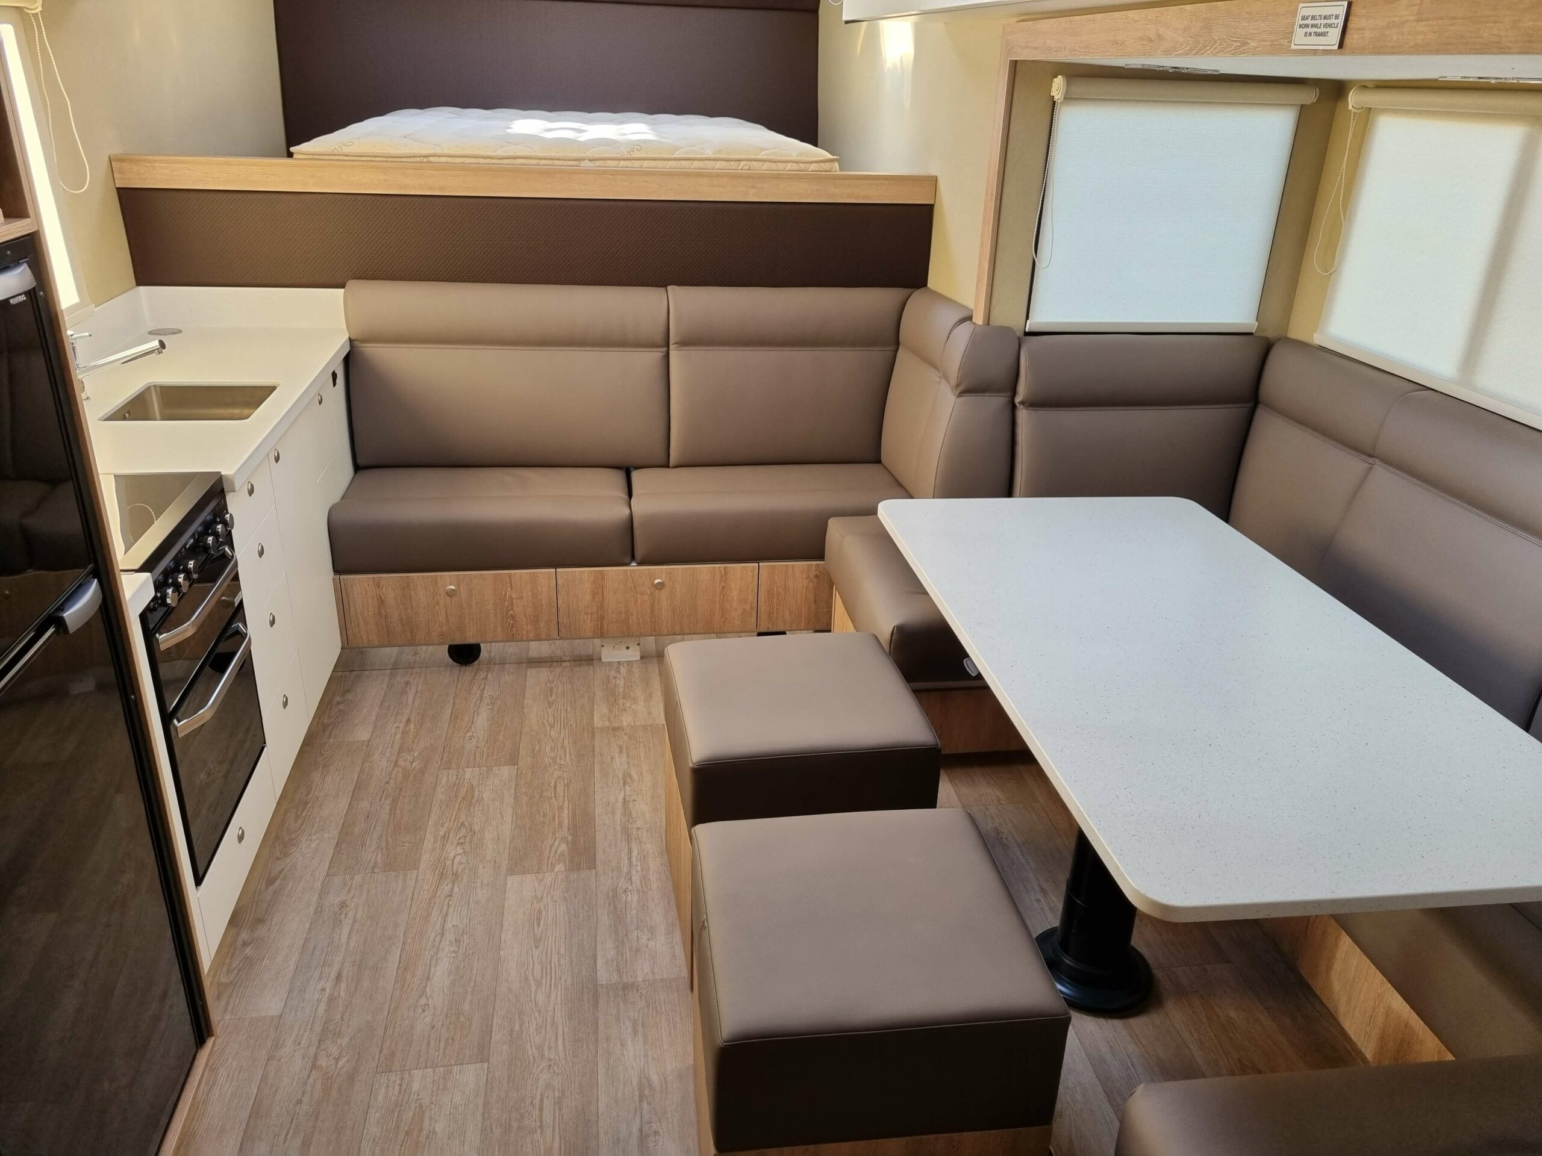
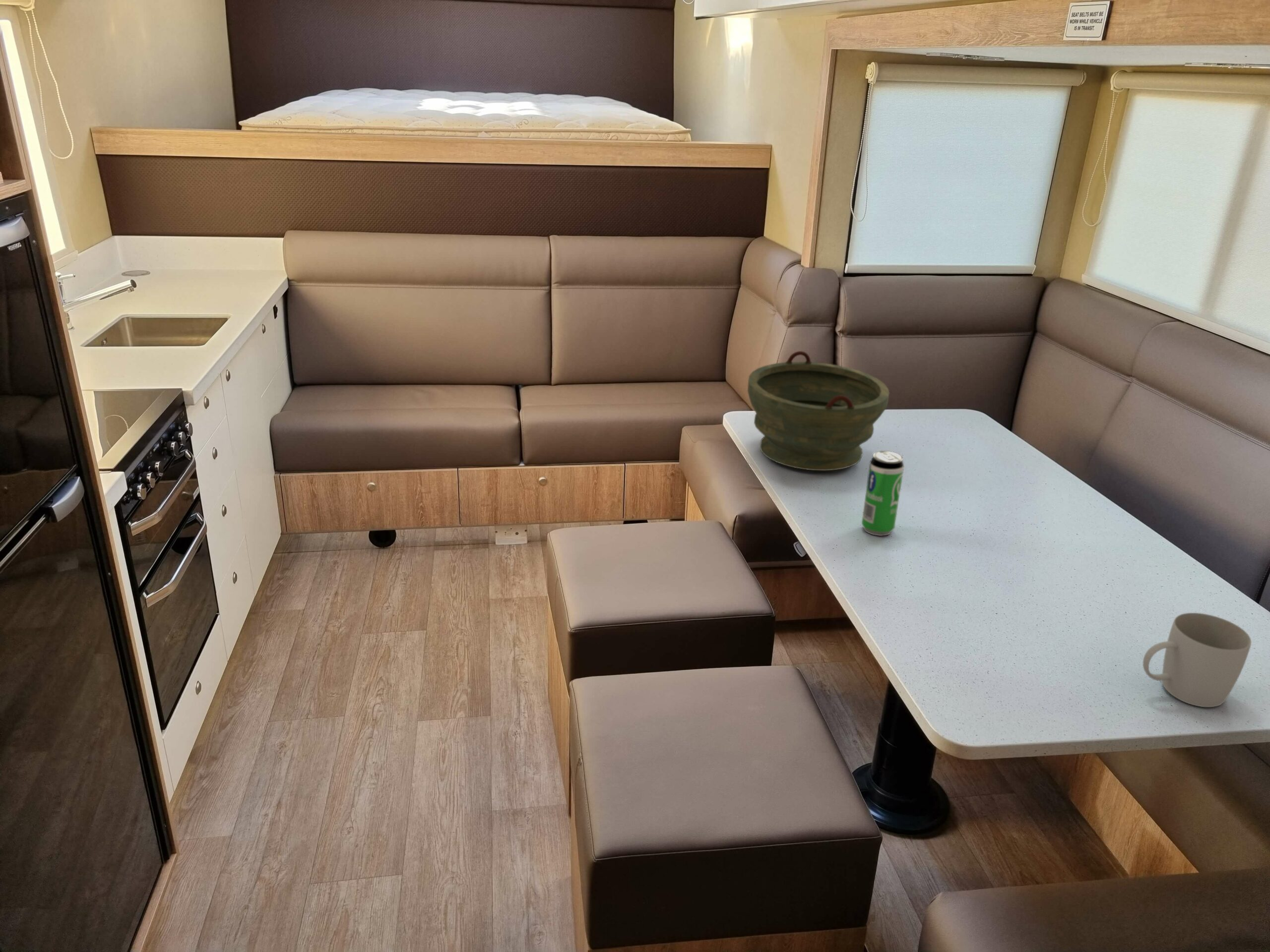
+ mug (1189, 661)
+ beverage can (883, 493)
+ bowl (814, 414)
